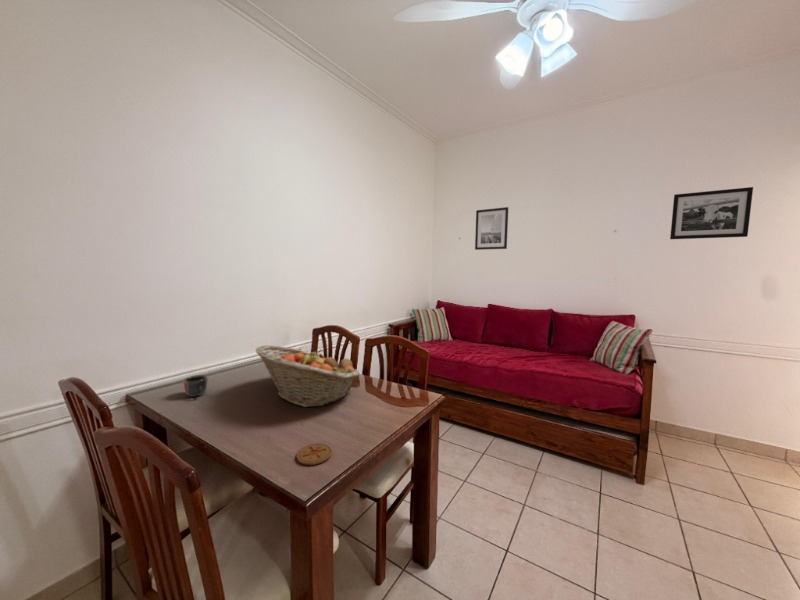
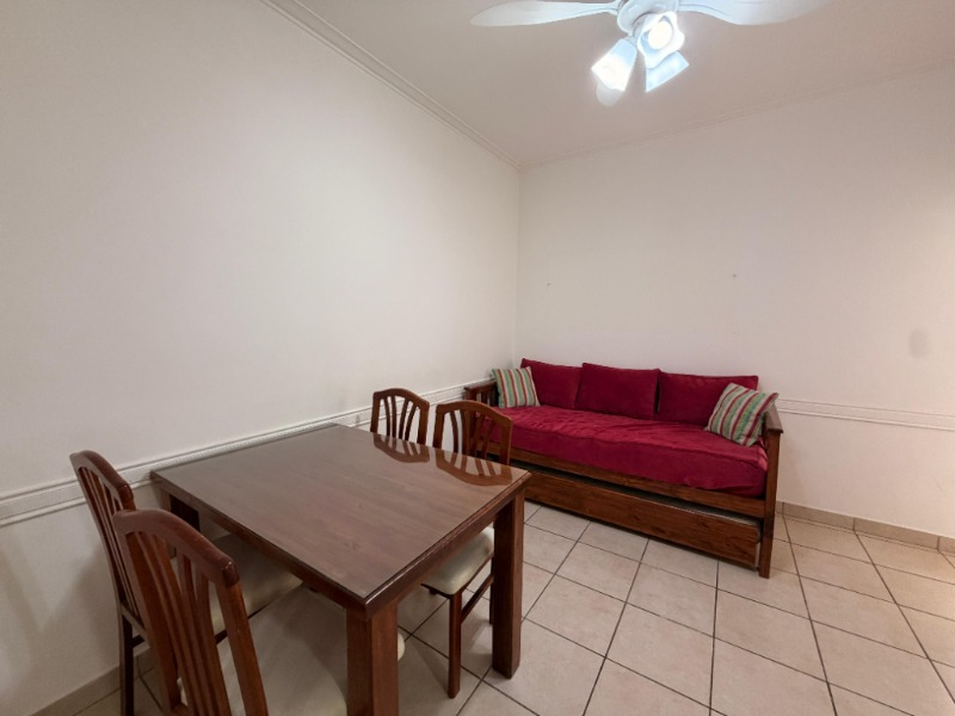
- fruit basket (308, 369)
- coaster (314, 453)
- picture frame (709, 214)
- wall art (491, 229)
- mug (197, 387)
